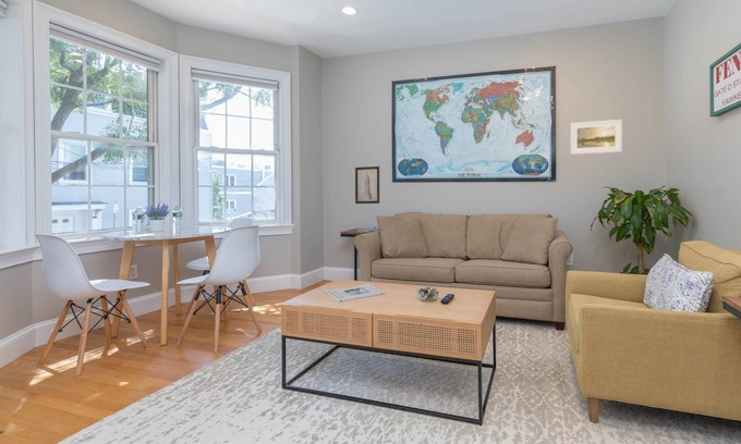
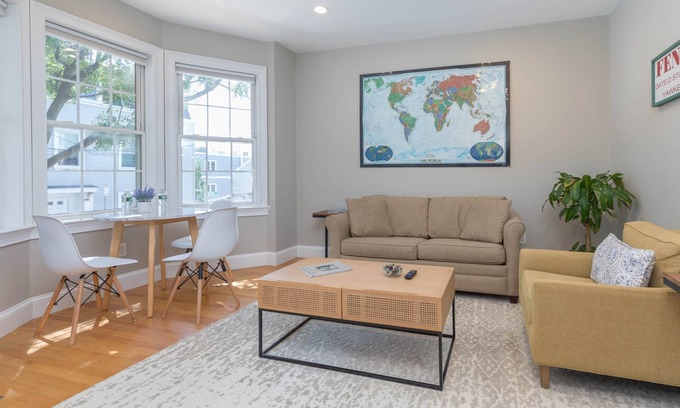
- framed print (595, 137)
- wall art (367, 185)
